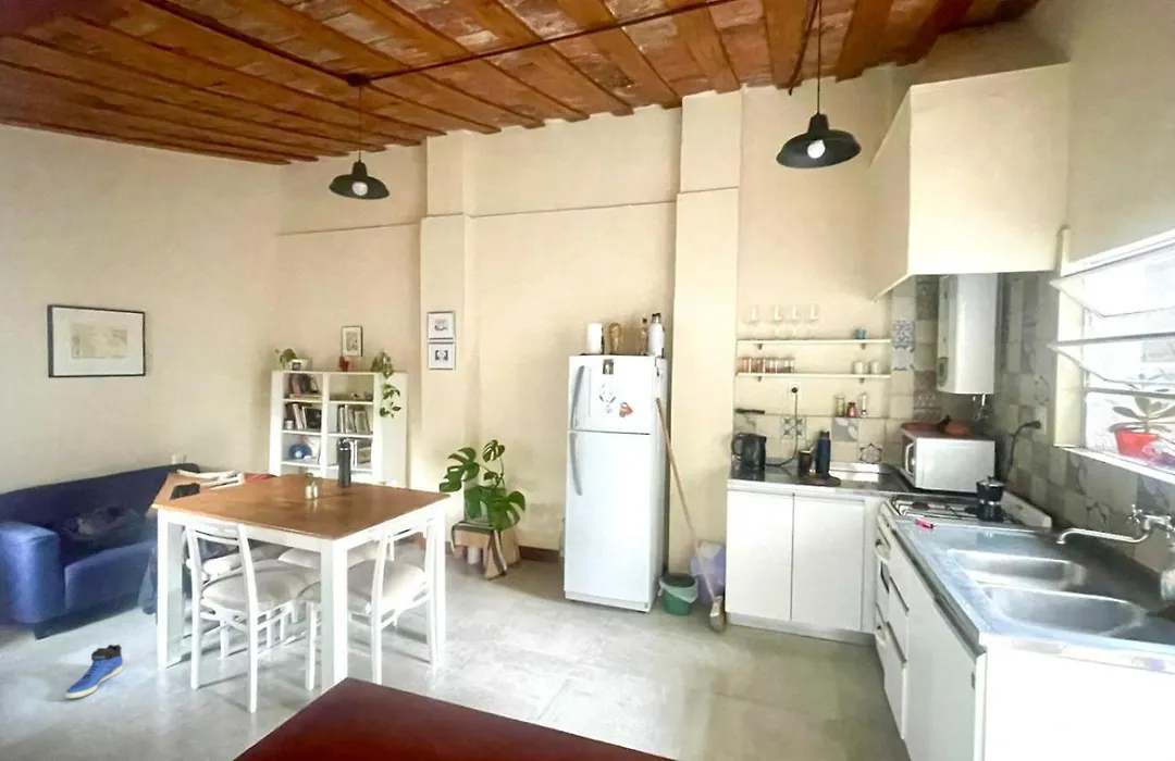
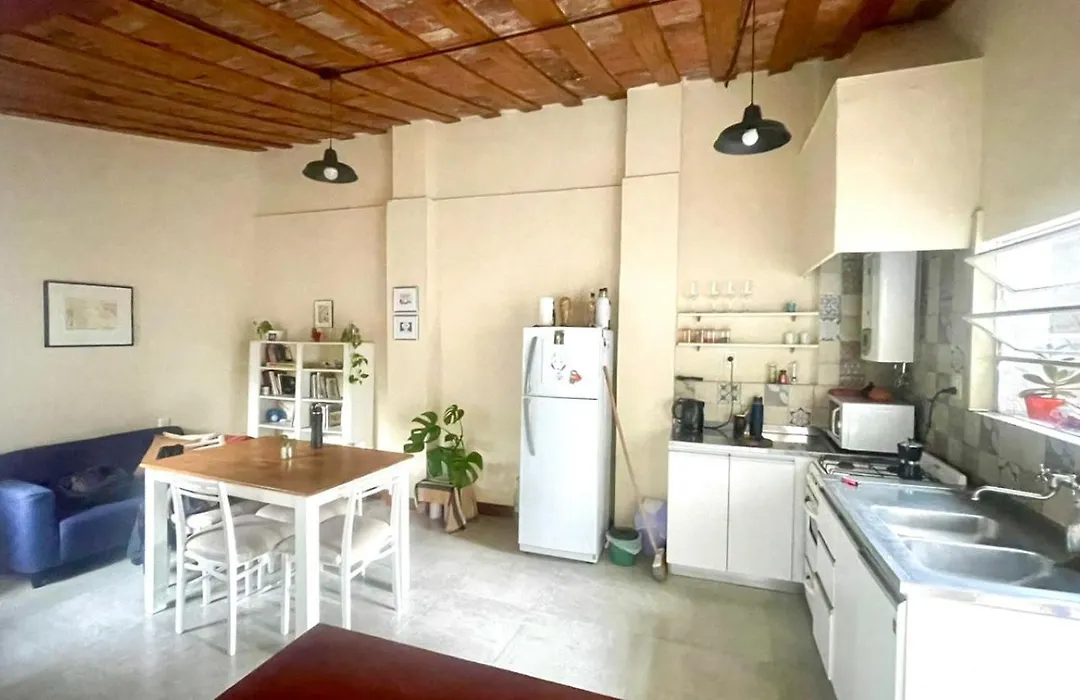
- sneaker (95, 668)
